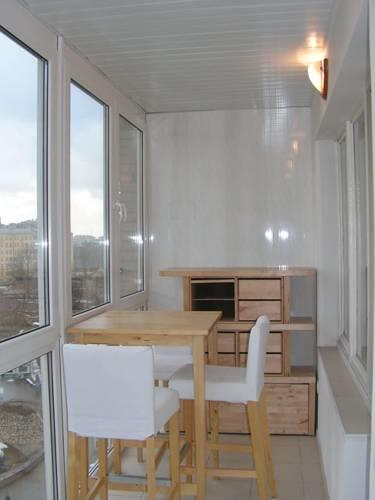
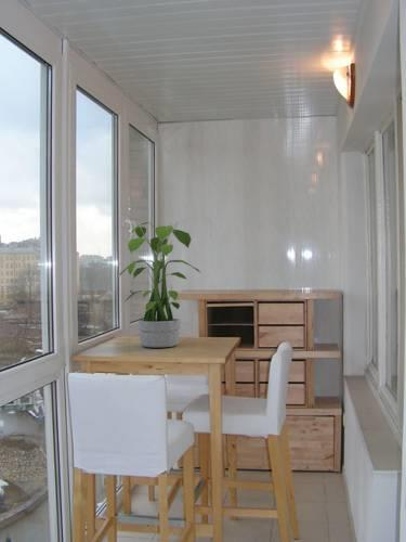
+ potted plant (161, 283)
